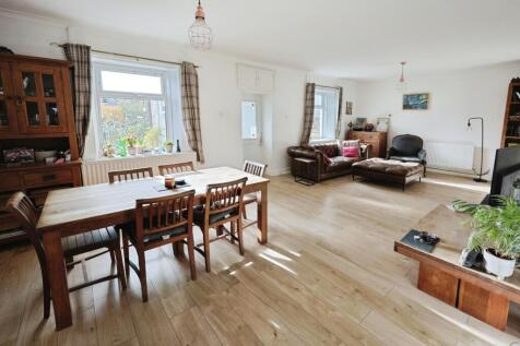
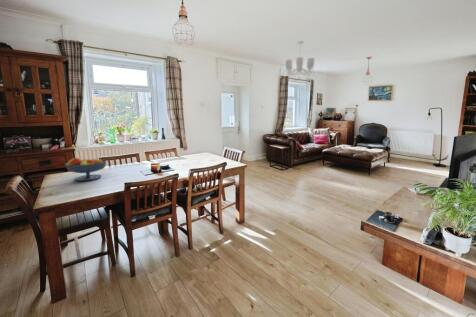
+ chandelier (299, 61)
+ fruit bowl (87, 167)
